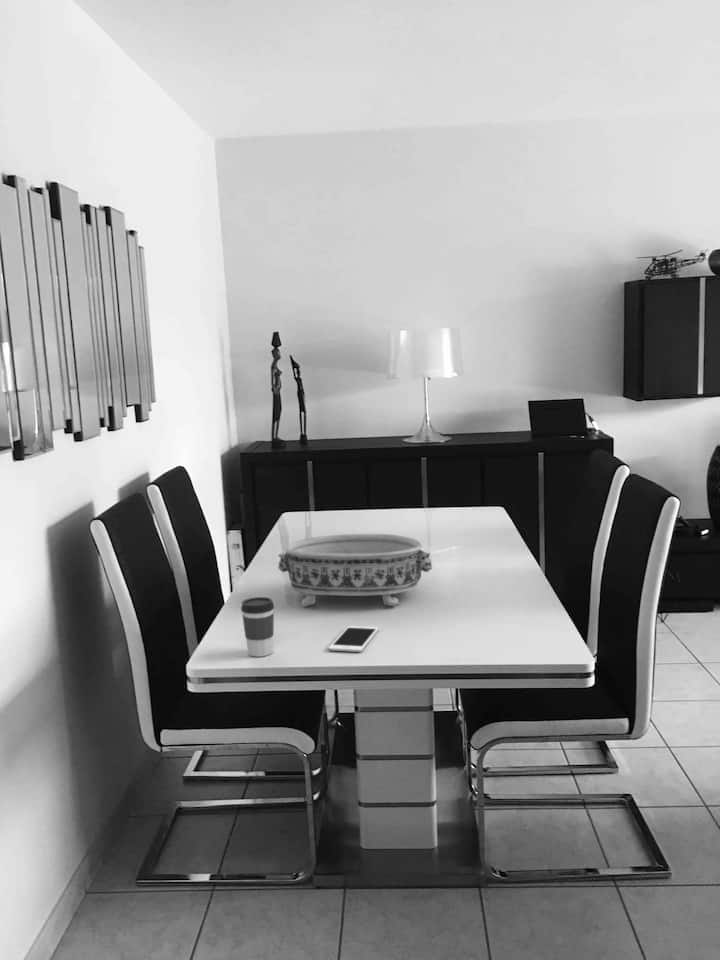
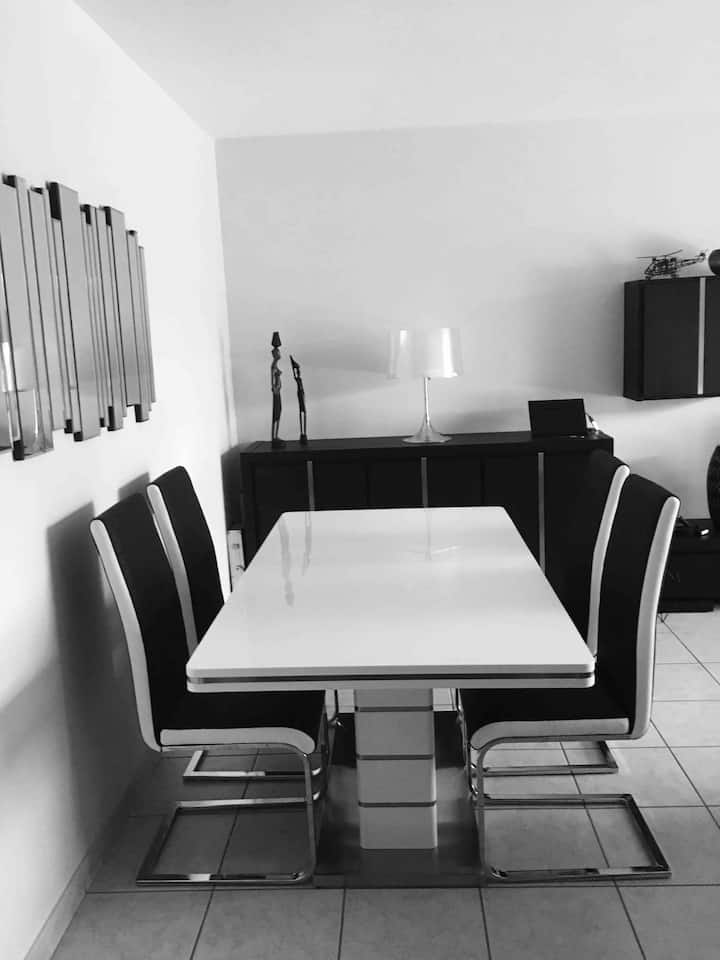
- coffee cup (258, 626)
- decorative bowl (354, 569)
- cell phone (354, 638)
